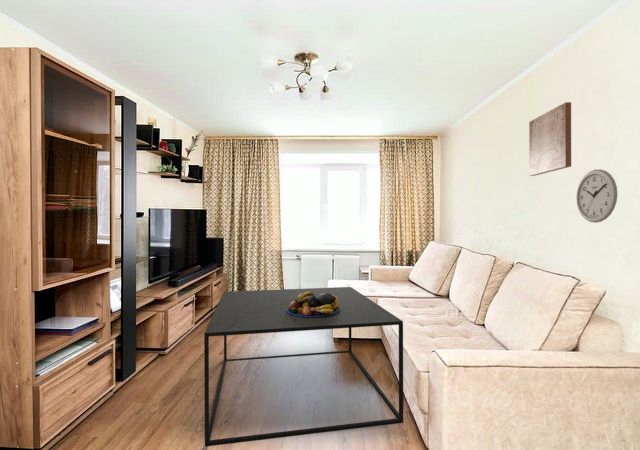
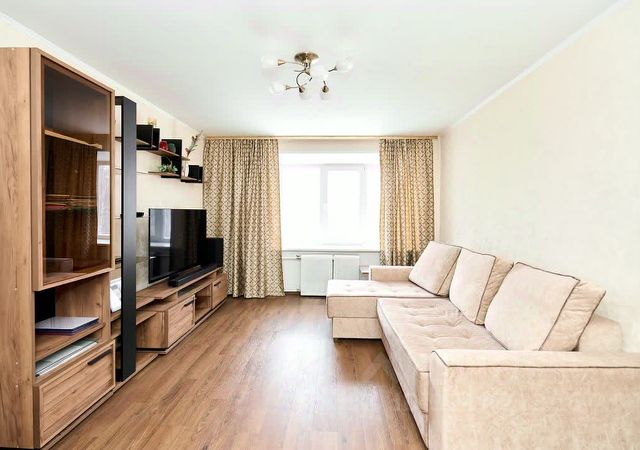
- wall clock (594, 196)
- wall art (548, 142)
- fruit bowl (312, 300)
- coffee table (297, 354)
